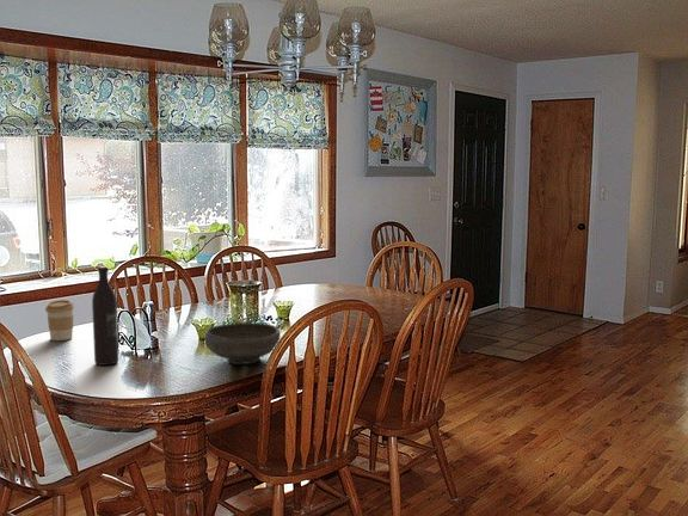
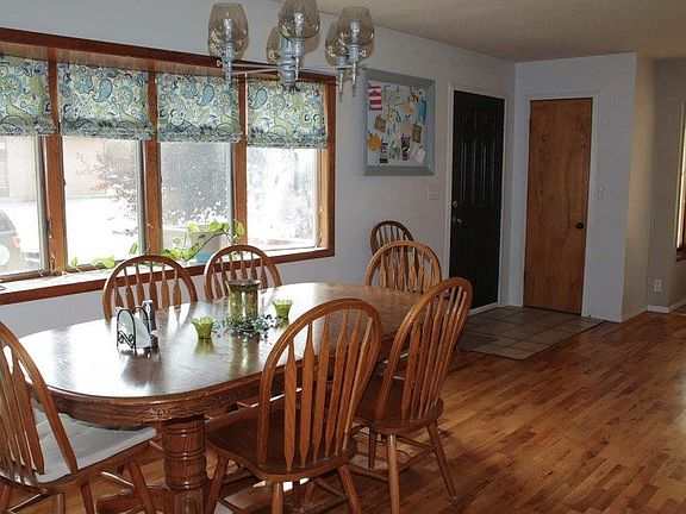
- wine bottle (104, 314)
- coffee cup (60, 319)
- bowl (242, 344)
